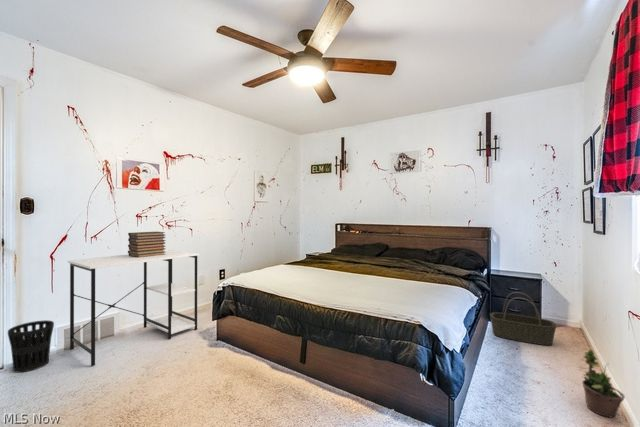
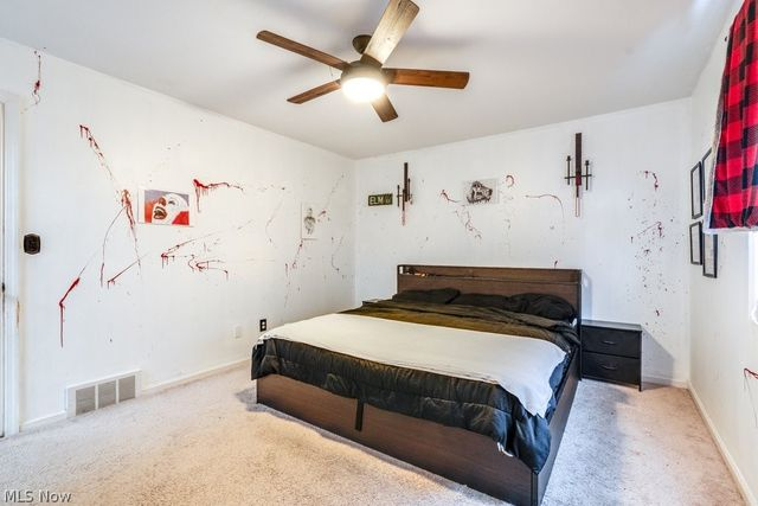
- potted plant (602, 380)
- wastebasket (31, 345)
- book stack (147, 243)
- desk (144, 297)
- basket (521, 316)
